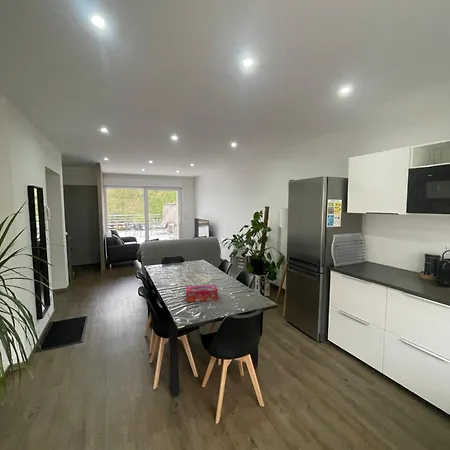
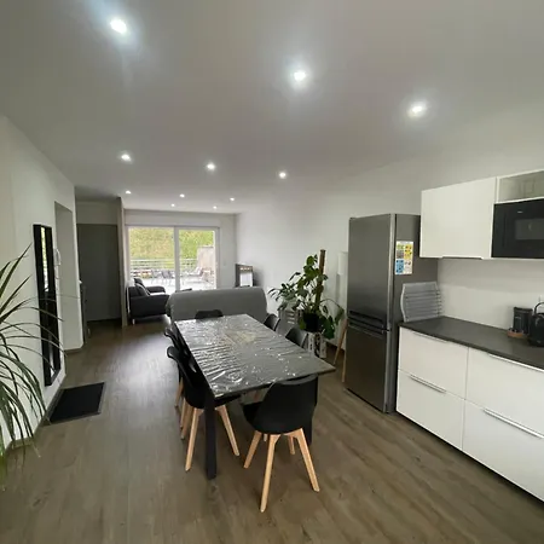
- tissue box (201, 293)
